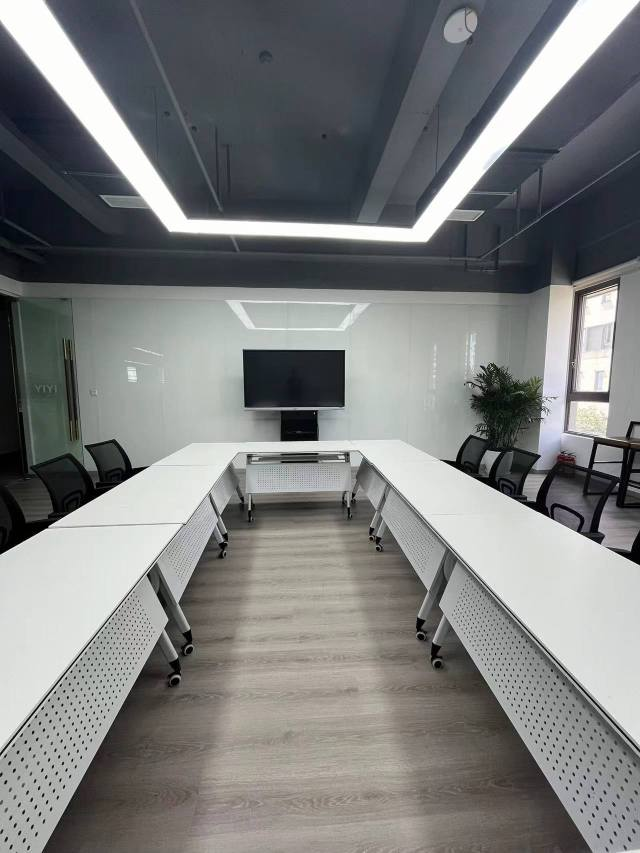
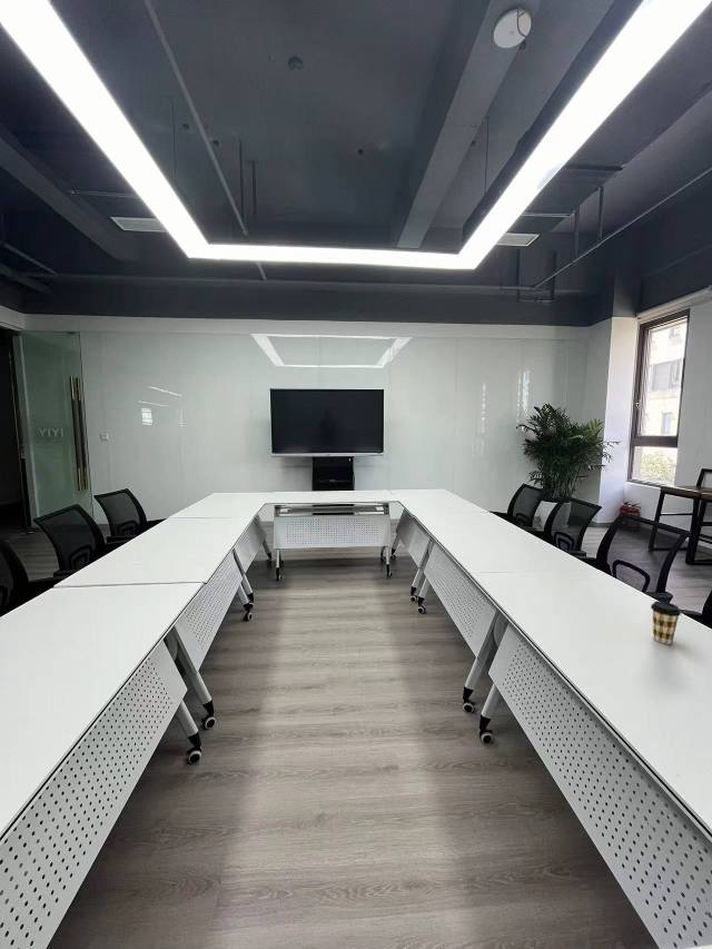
+ coffee cup (664, 622)
